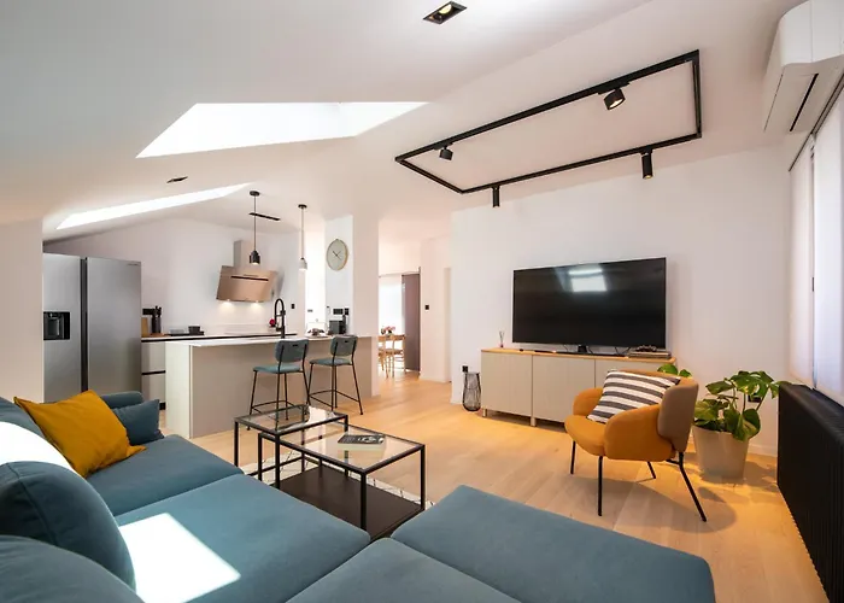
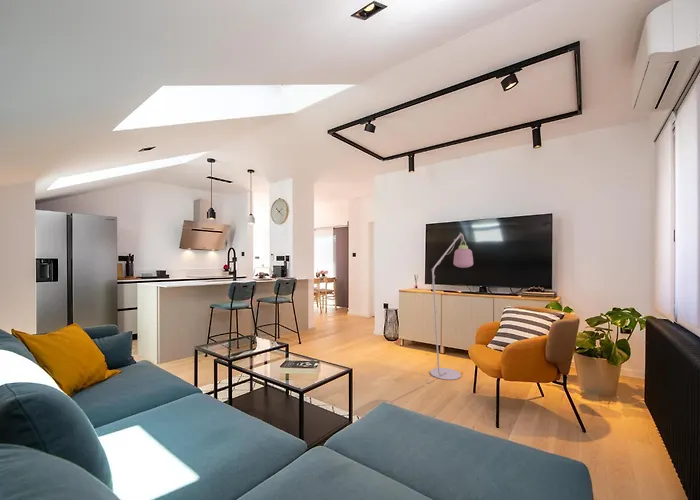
+ floor lamp (435, 304)
